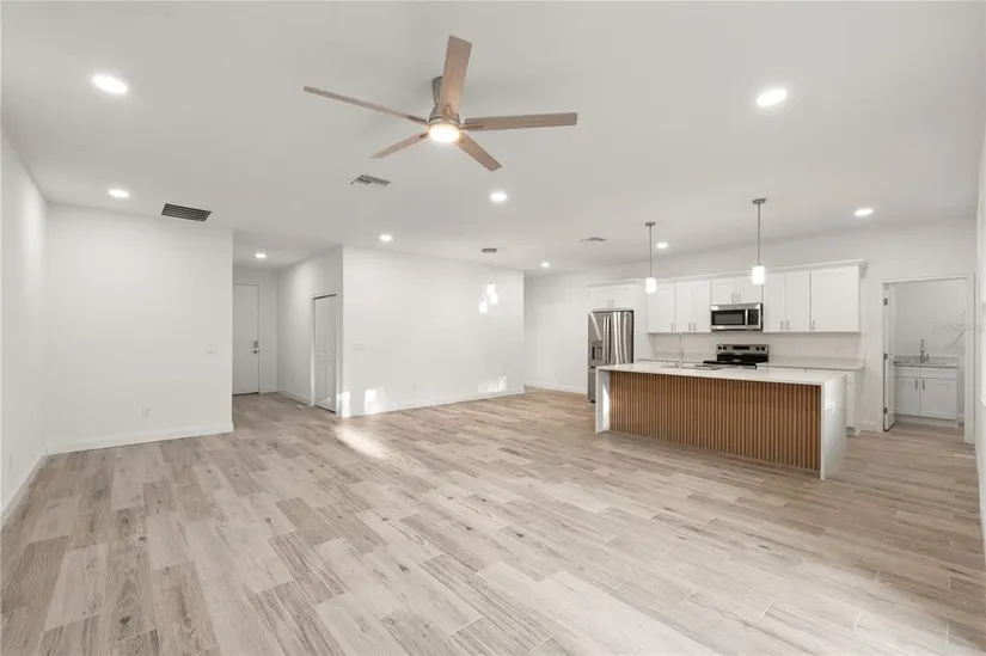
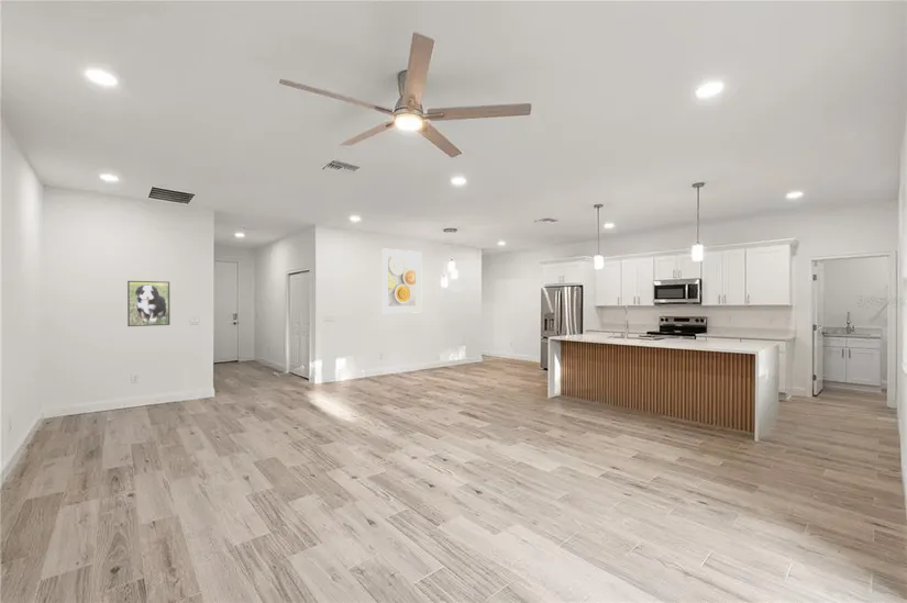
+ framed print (401, 281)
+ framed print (148, 303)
